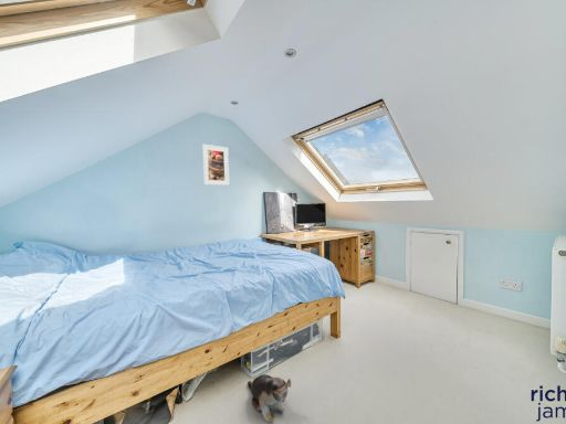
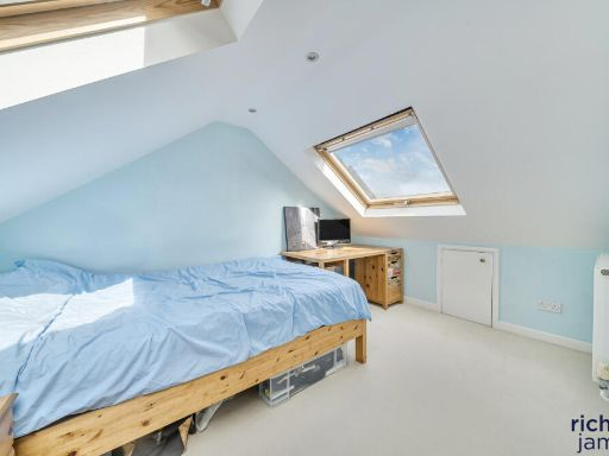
- plush toy (265, 384)
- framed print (216, 166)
